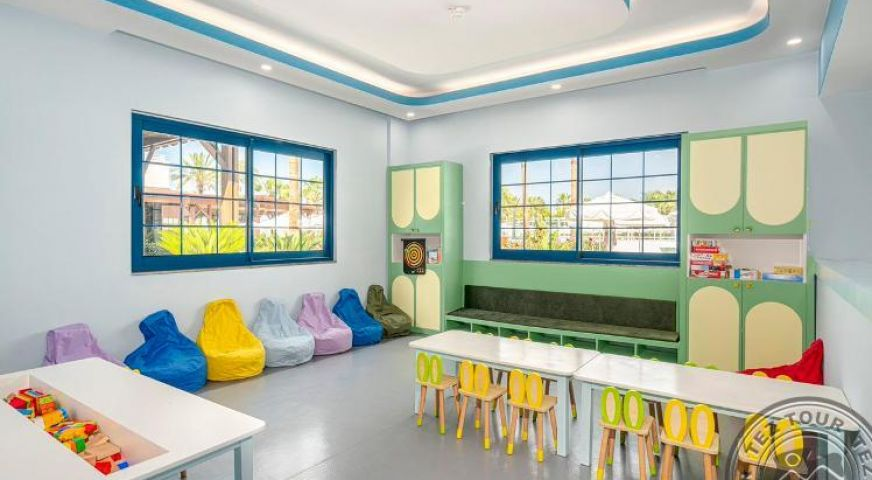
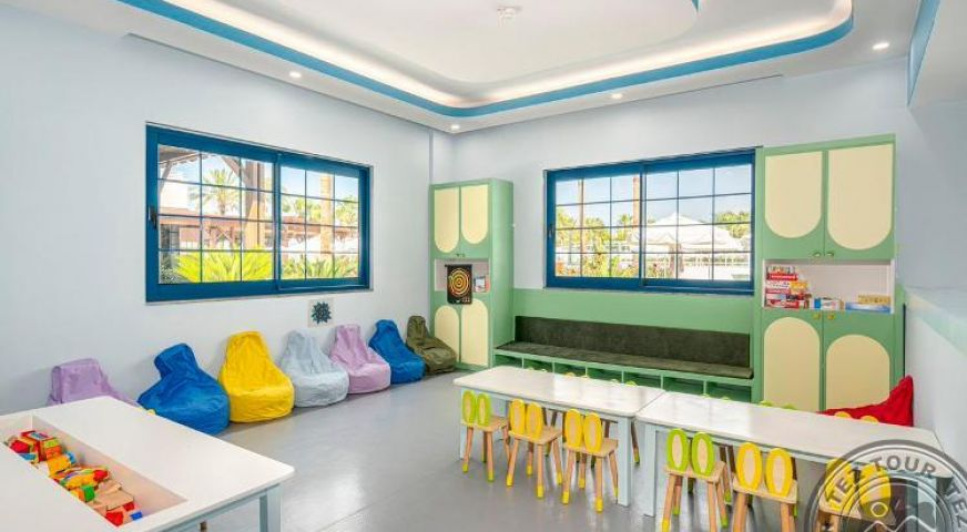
+ wall art (320, 311)
